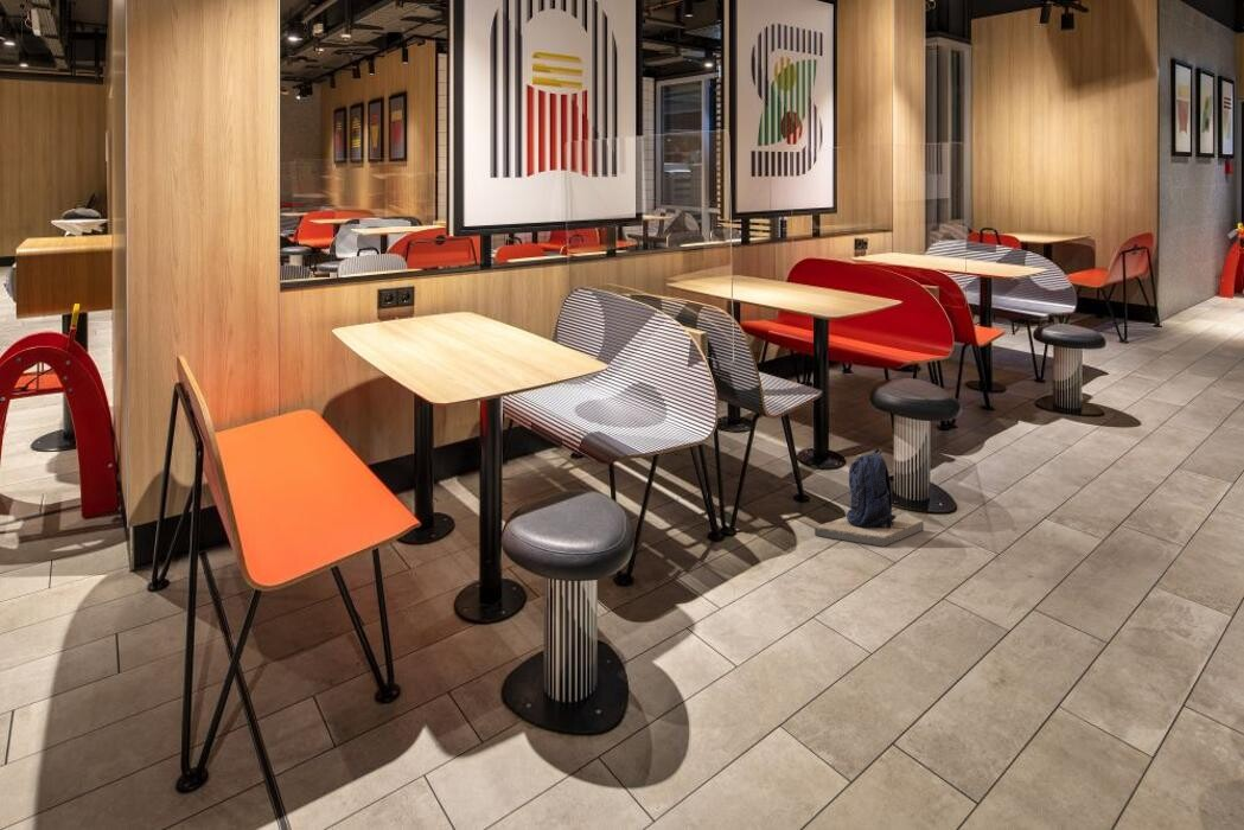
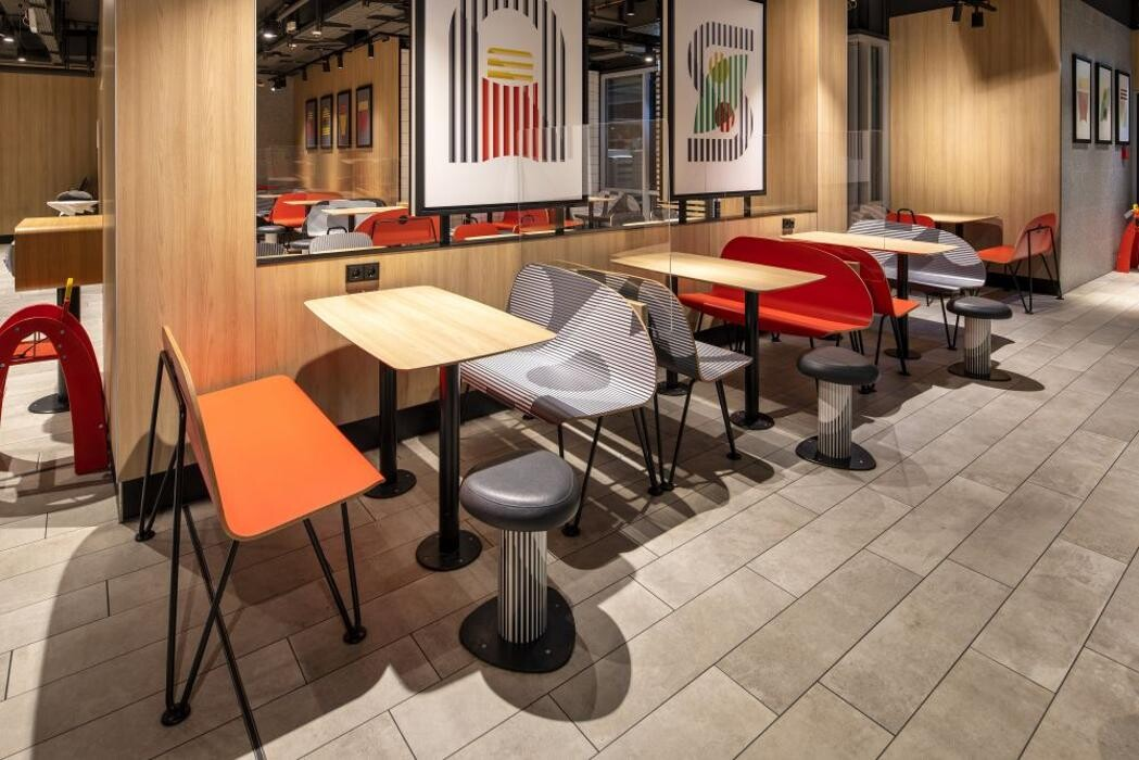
- backpack (869, 490)
